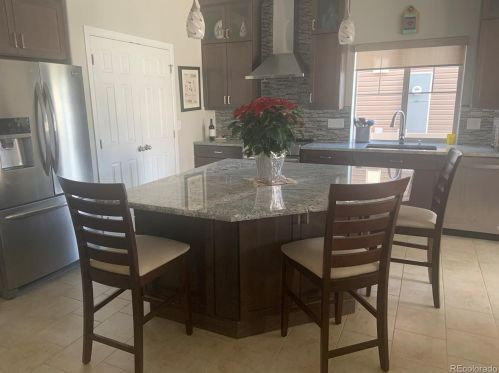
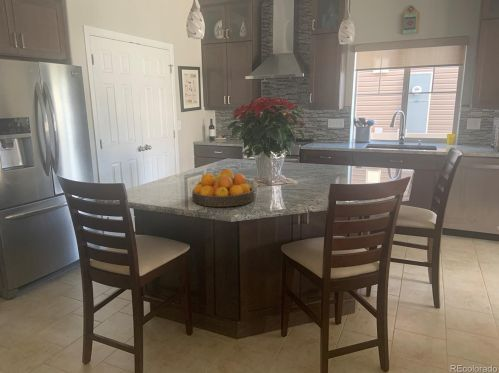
+ fruit bowl (223, 185)
